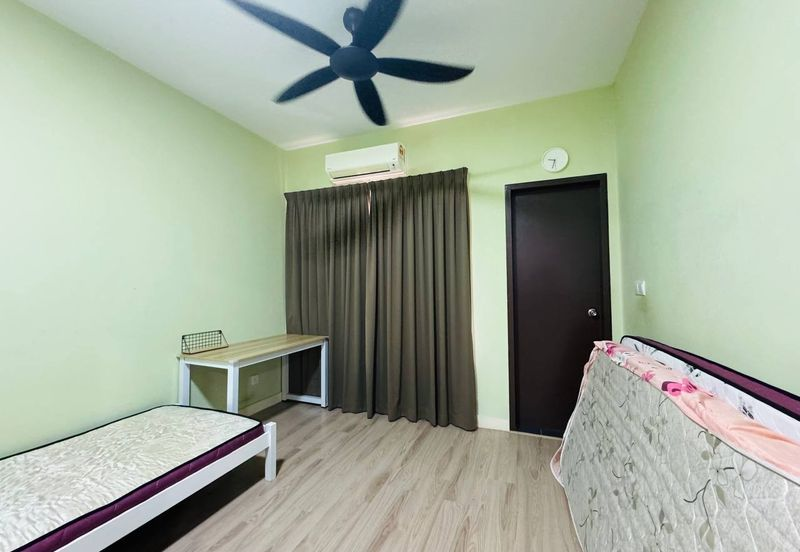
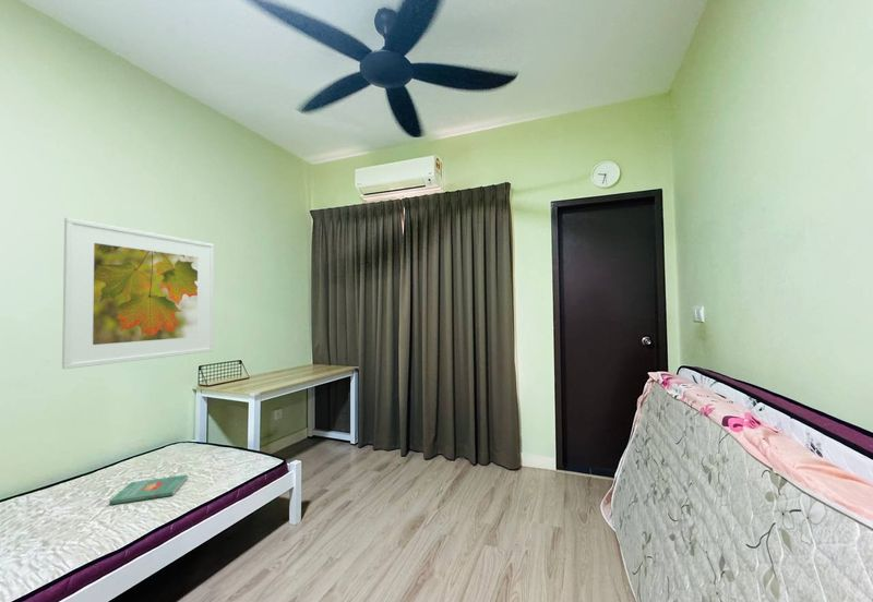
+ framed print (151, 294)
+ book (151, 489)
